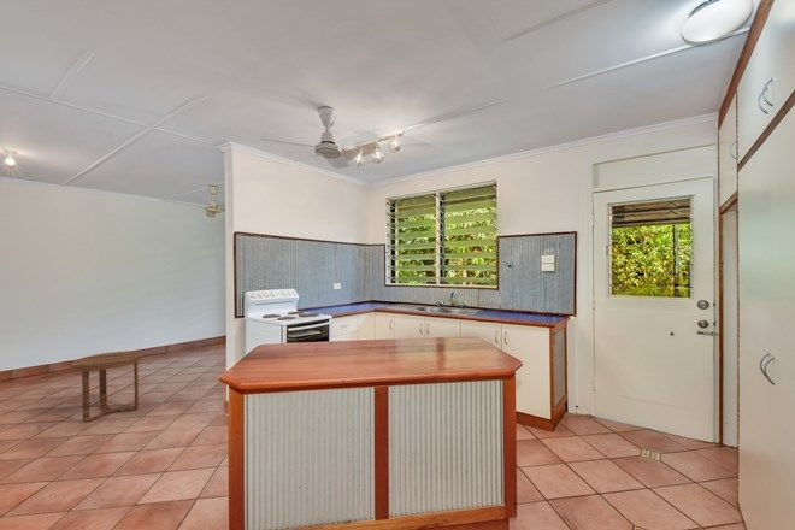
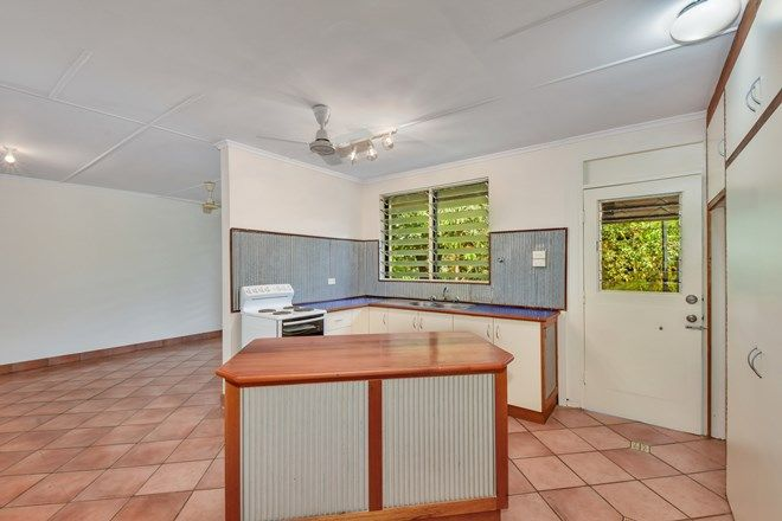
- side table (105, 384)
